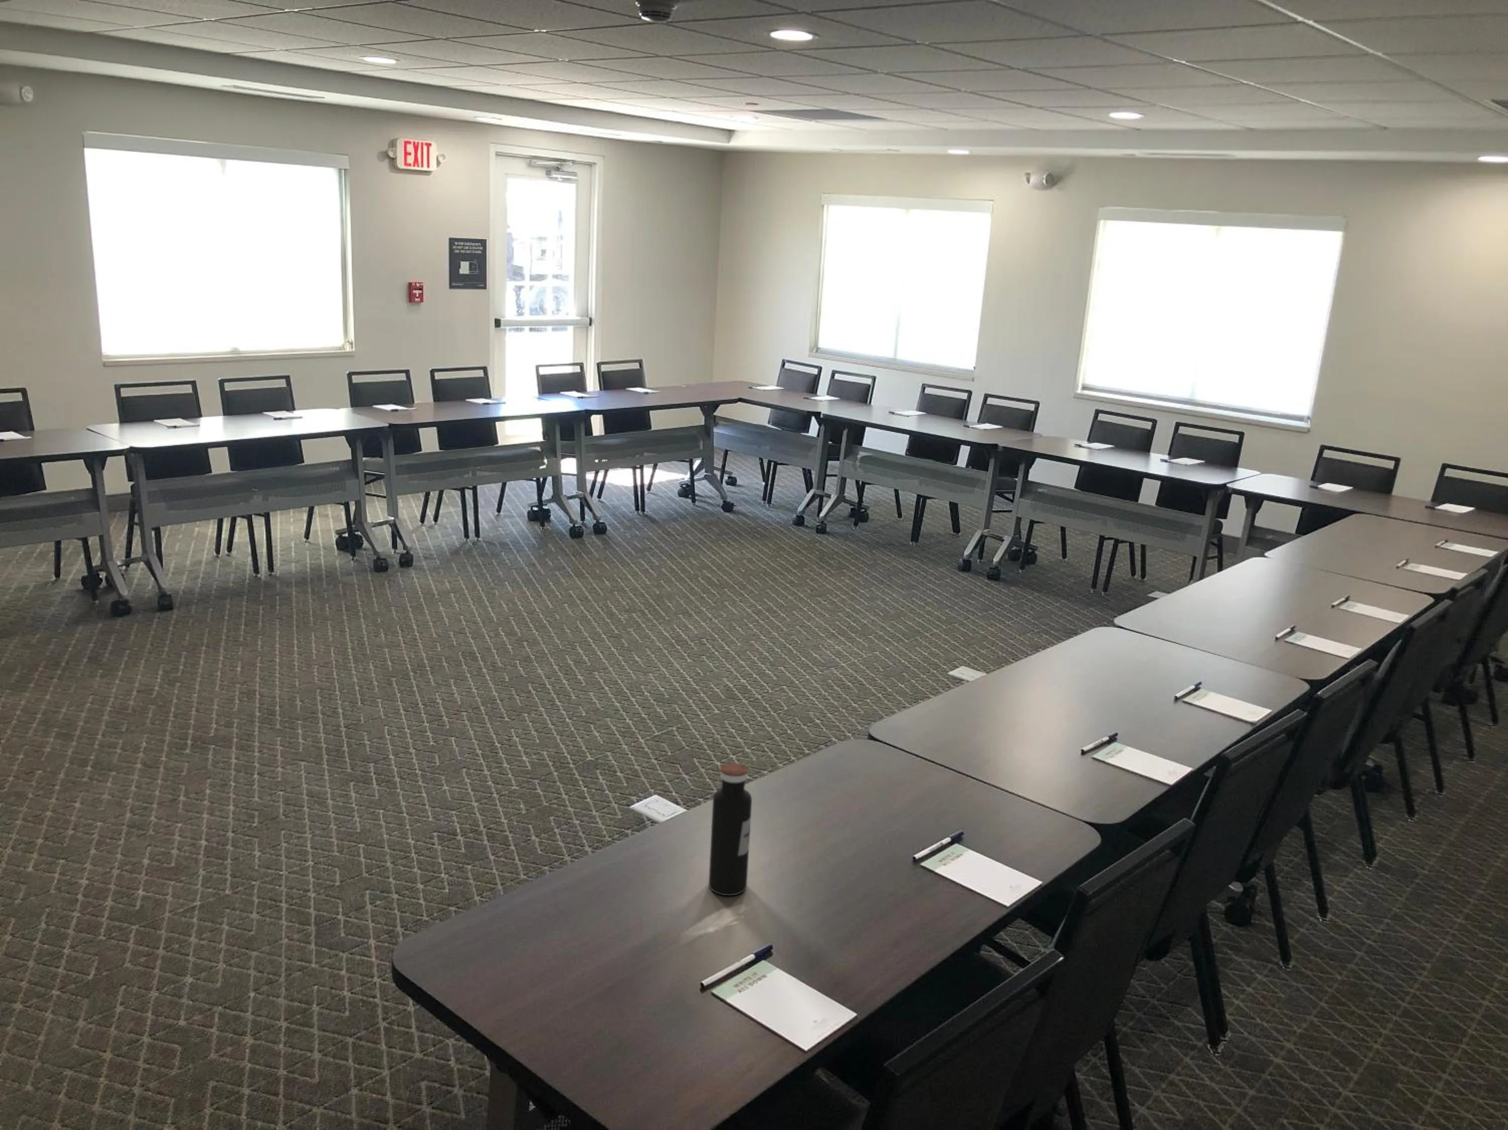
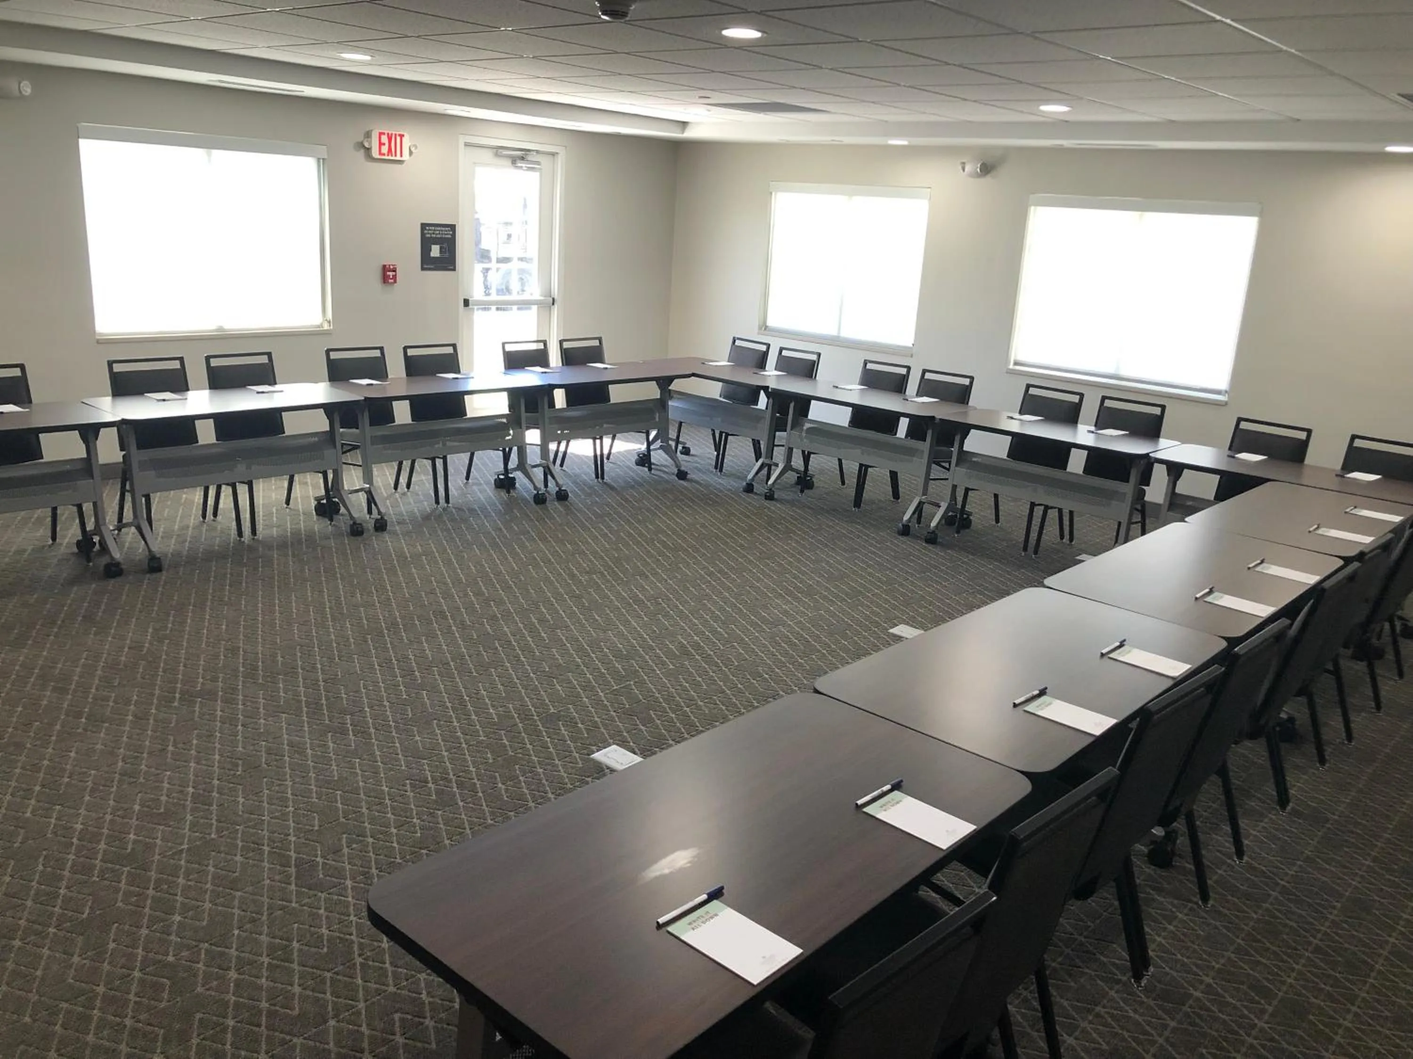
- water bottle (730, 829)
